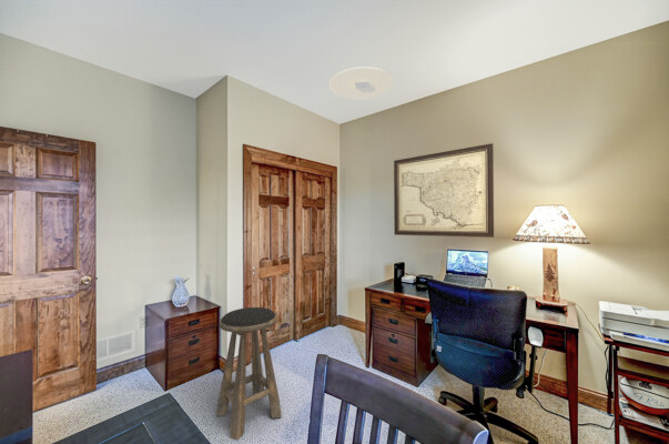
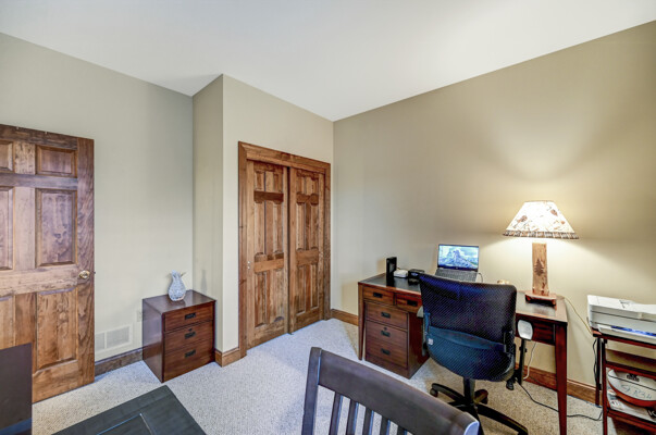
- ceiling light (361, 82)
- stool (245, 363)
- wall art (437, 194)
